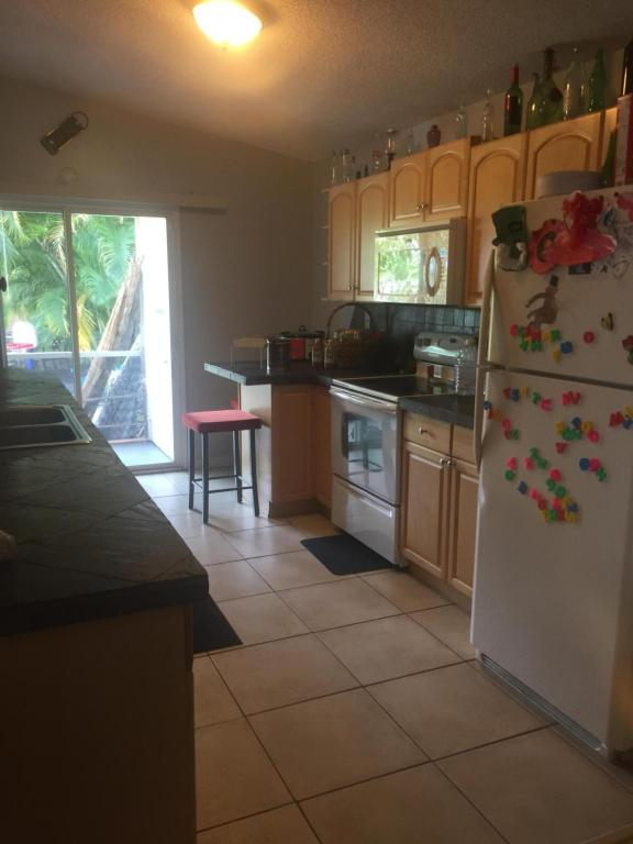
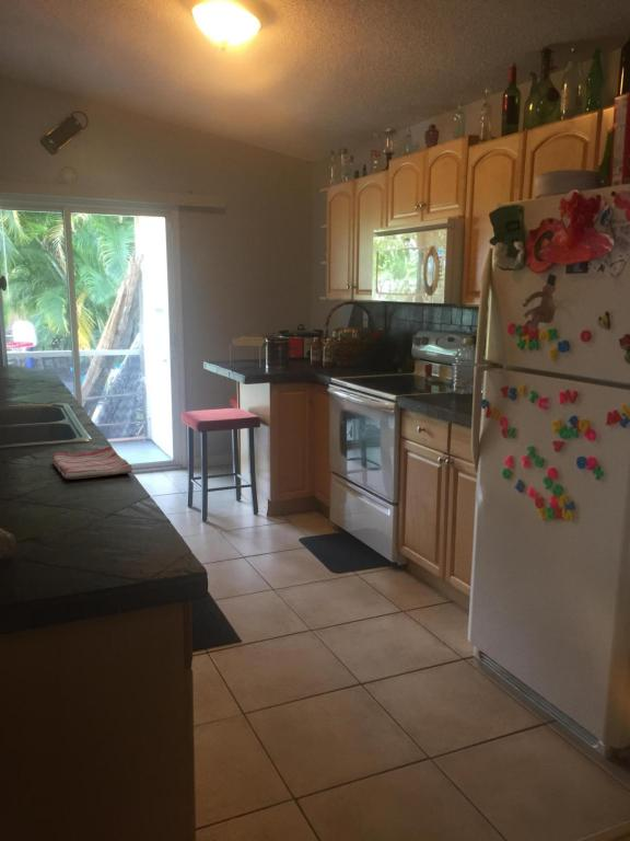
+ dish towel (91, 461)
